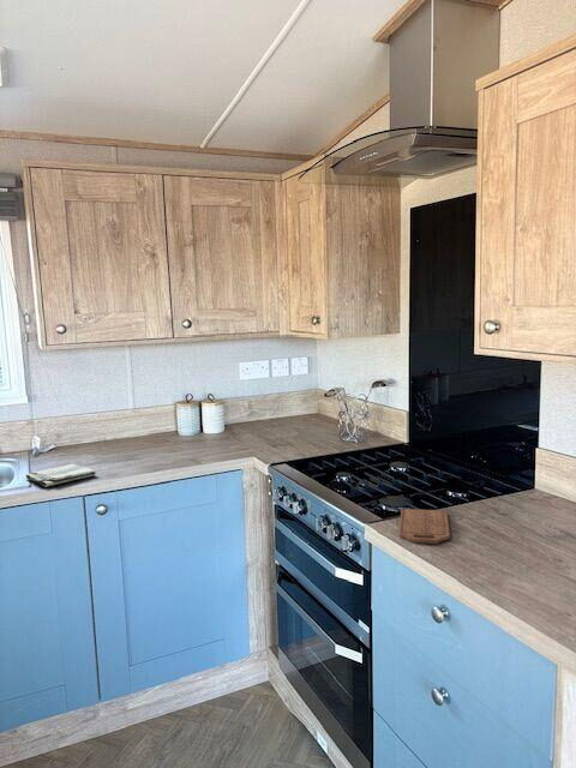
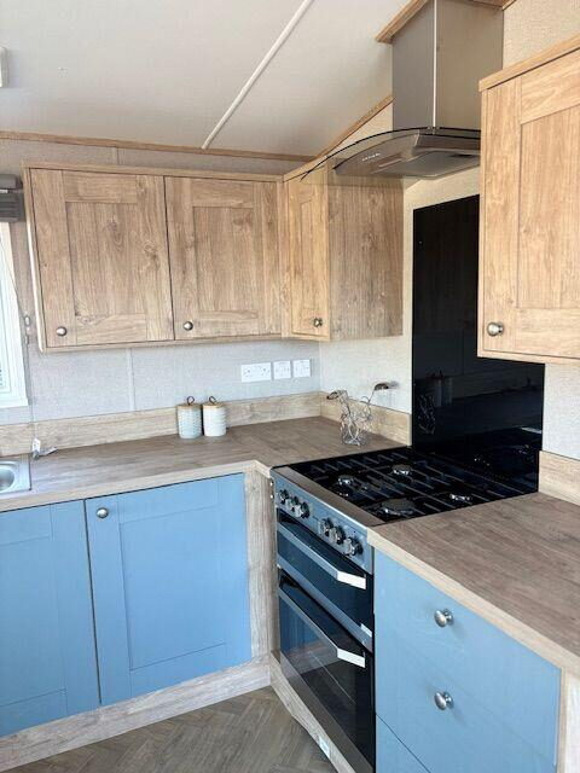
- cutting board (424, 524)
- dish towel (60, 473)
